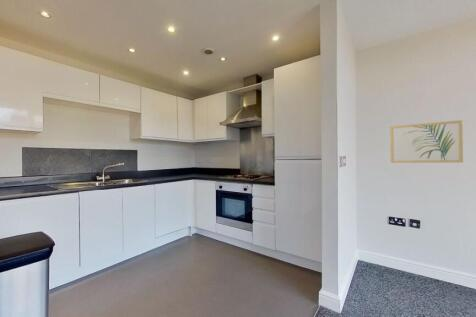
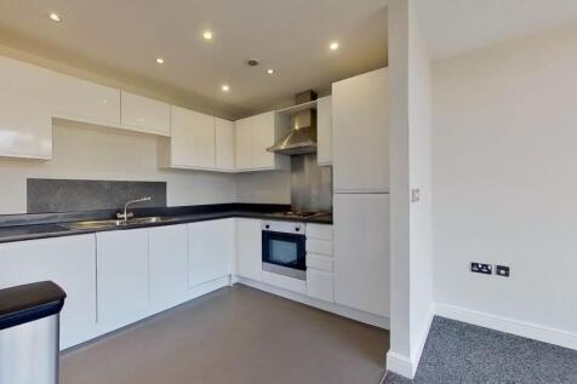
- wall art (423, 143)
